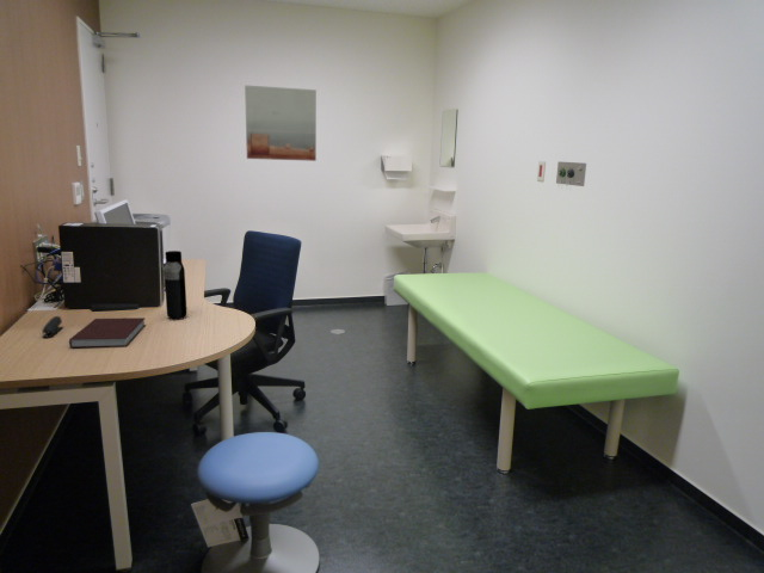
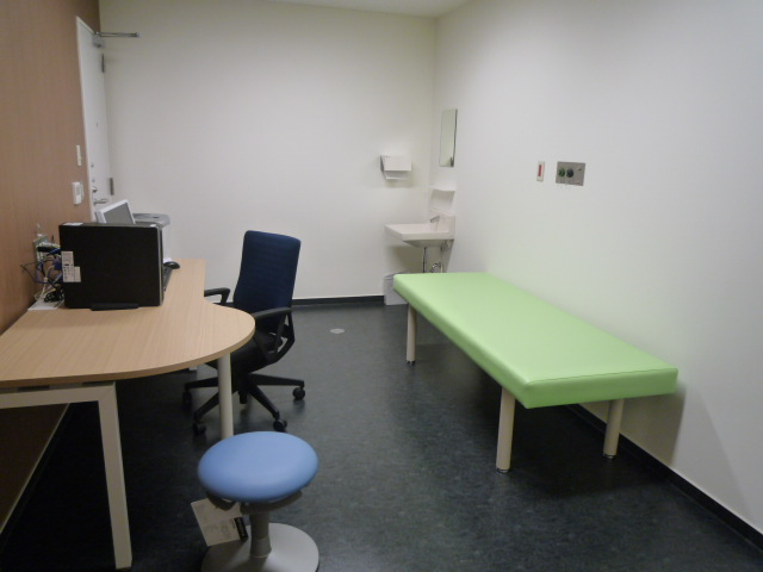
- wall art (281, 124)
- water bottle (174, 284)
- notebook (110, 331)
- stapler (51, 326)
